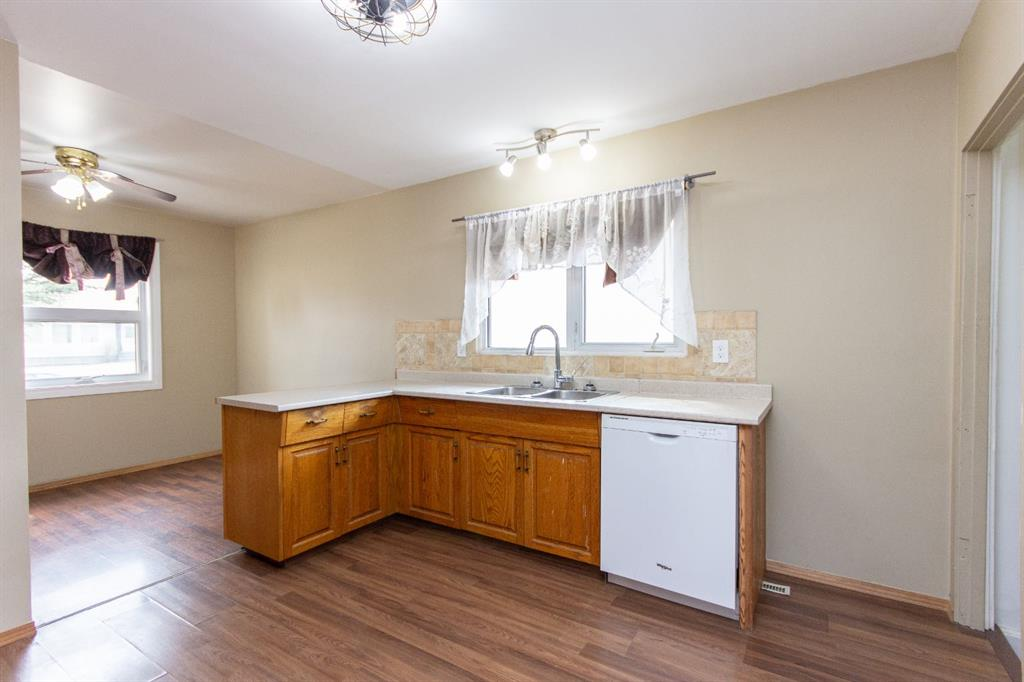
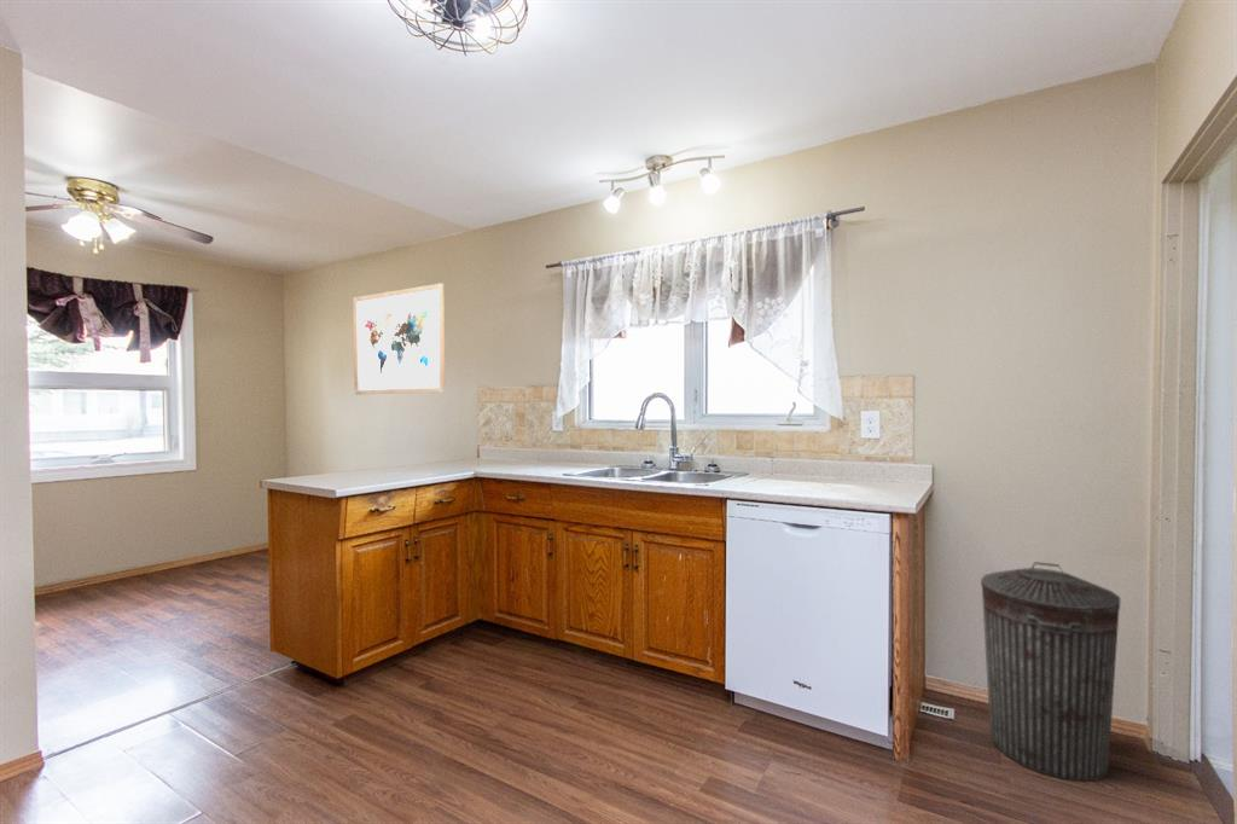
+ trash can (1046, 657)
+ wall art (396, 342)
